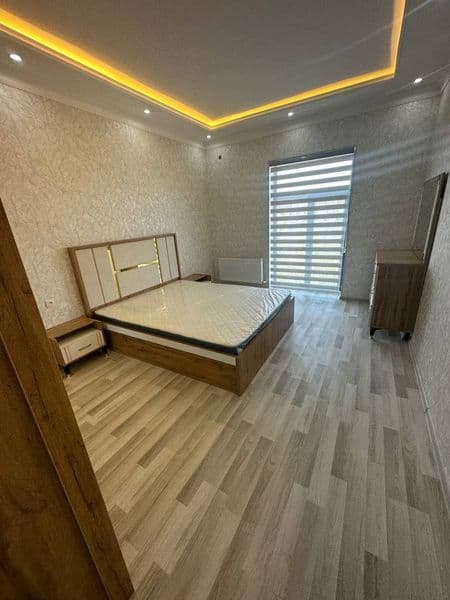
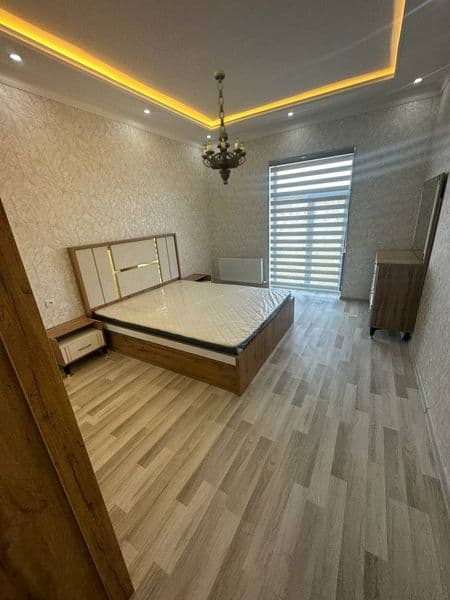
+ chandelier (222, 131)
